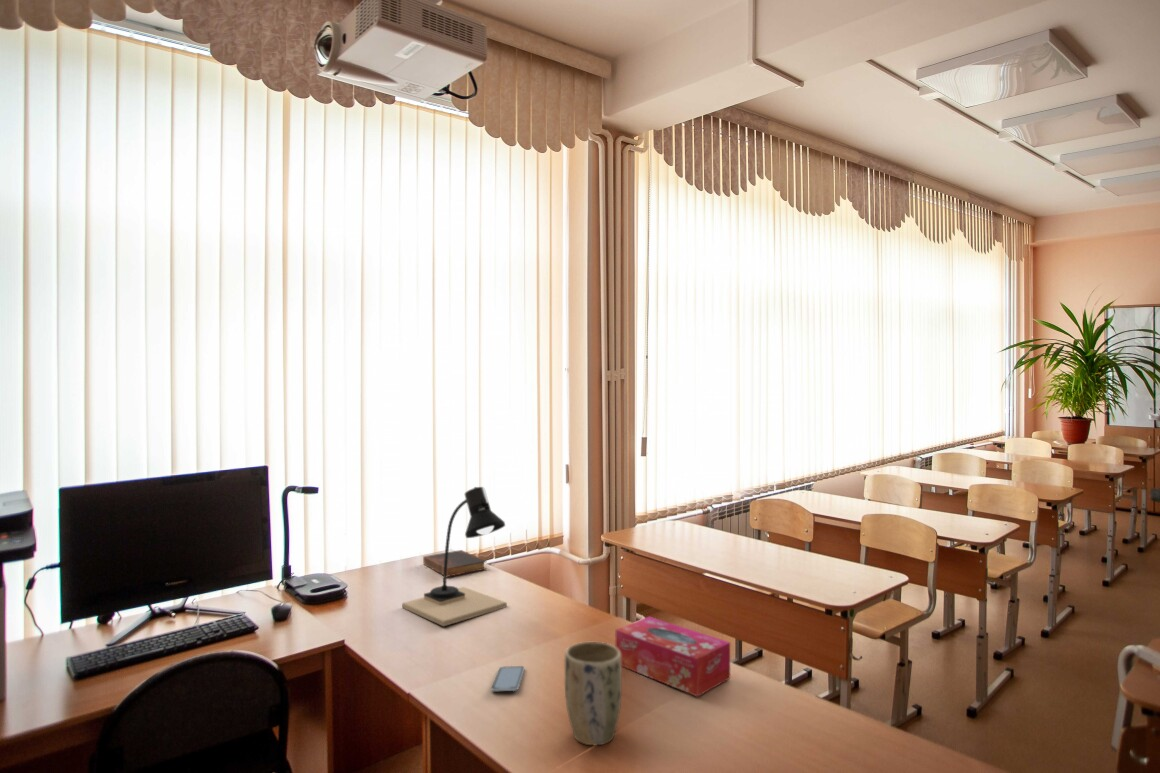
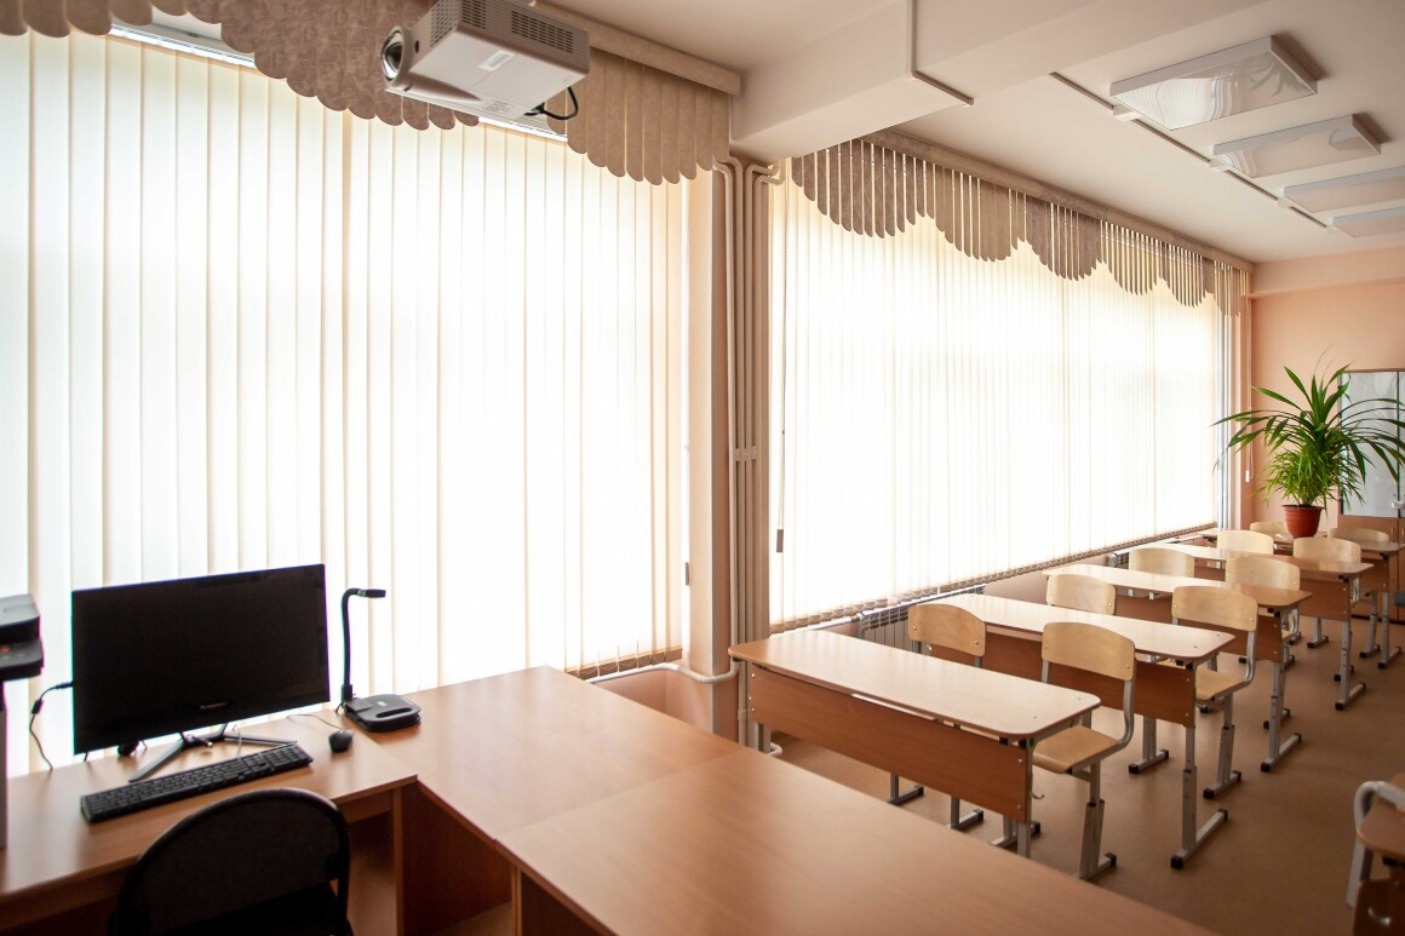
- plant pot (593, 693)
- desk lamp (466, 537)
- book (454, 562)
- smartphone (508, 678)
- tissue box (671, 653)
